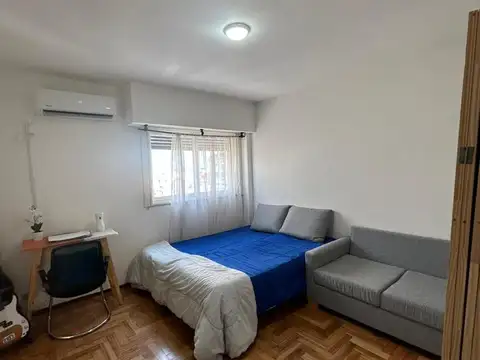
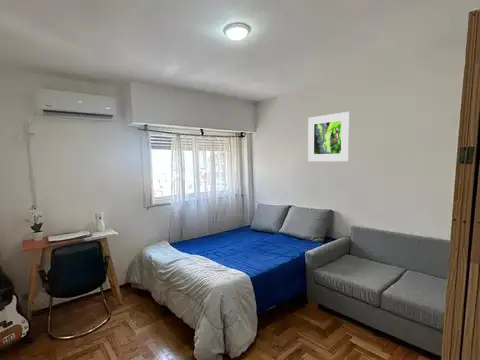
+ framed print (327, 138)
